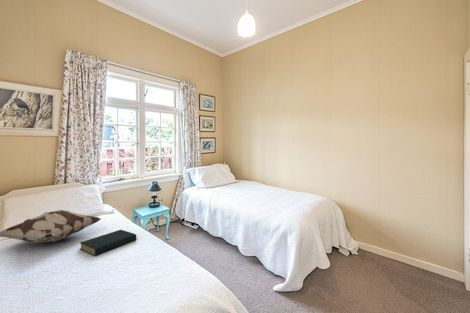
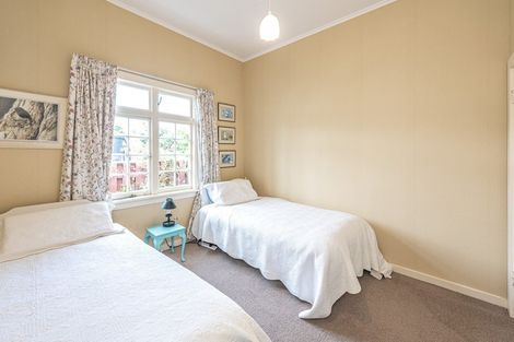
- decorative pillow (53, 226)
- hardback book (109, 241)
